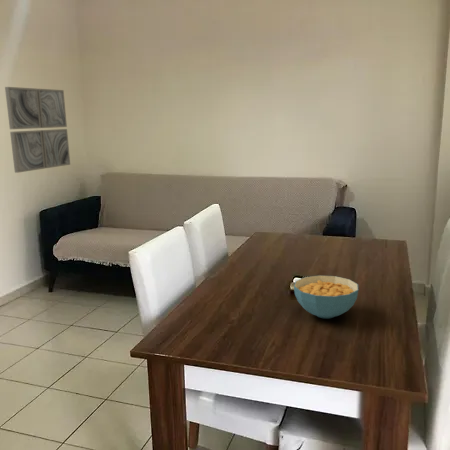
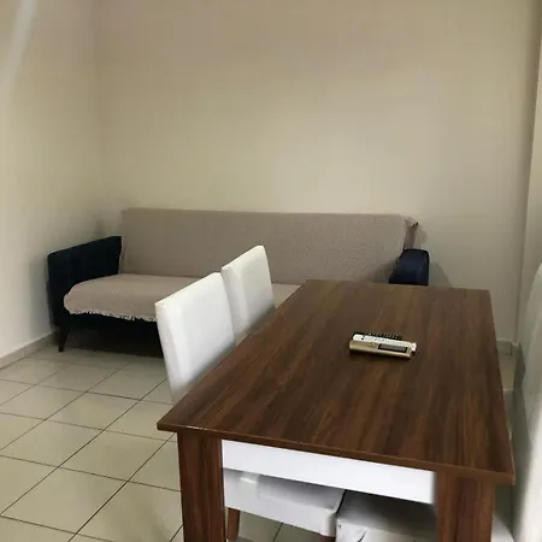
- cereal bowl (325, 300)
- wall art (40, 130)
